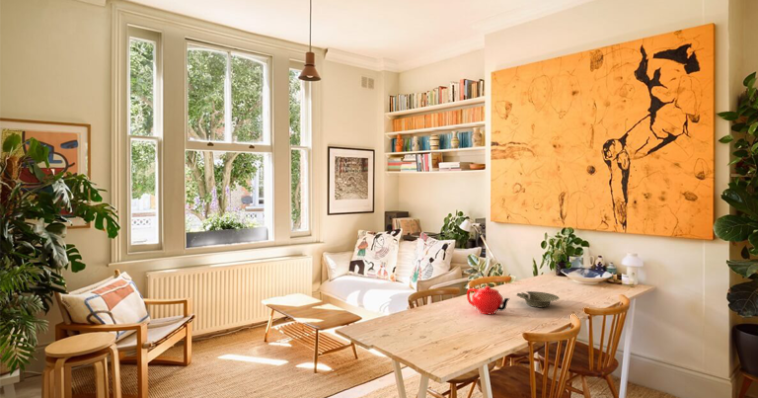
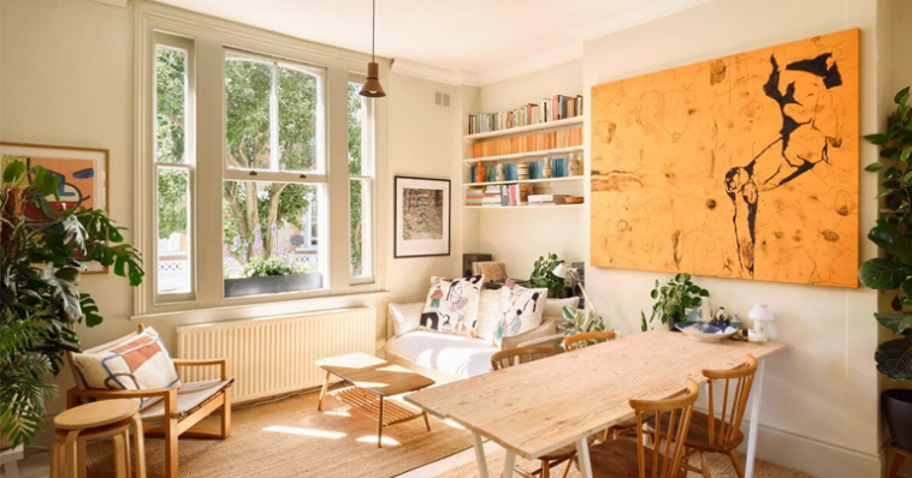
- teapot (487, 299)
- bowl (537, 300)
